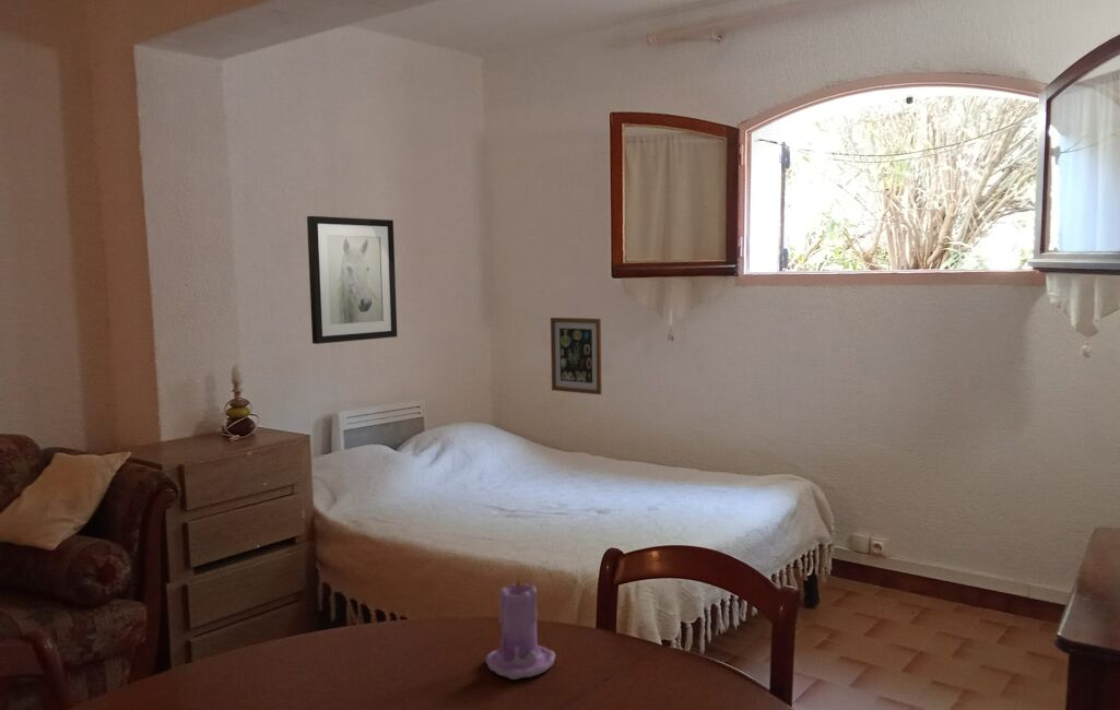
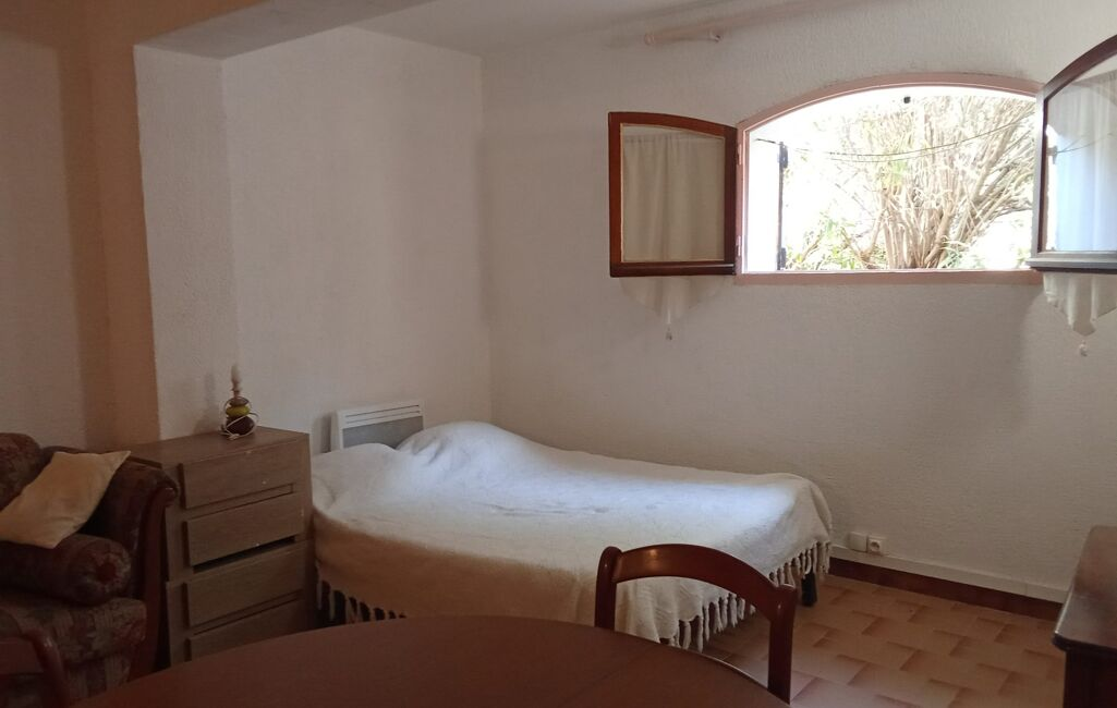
- wall art (575, 355)
- candle (520, 618)
- wall art (354, 280)
